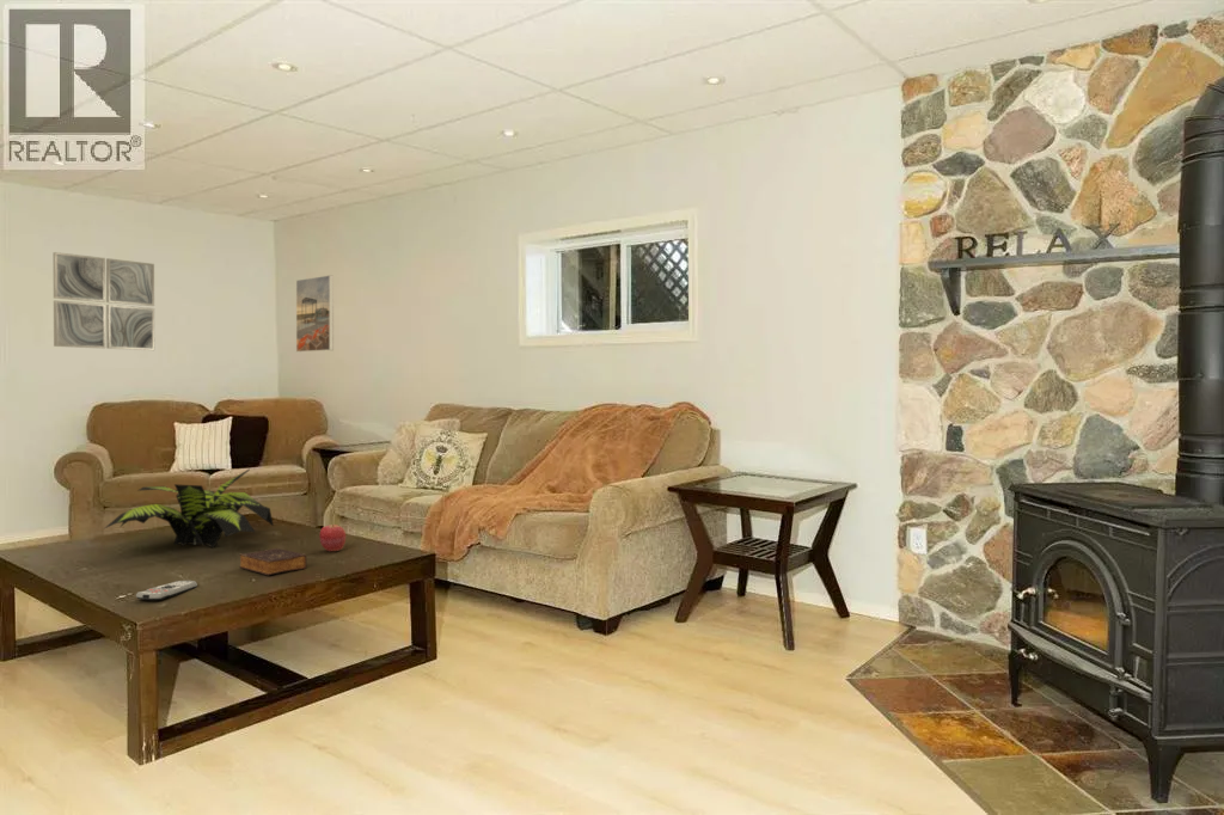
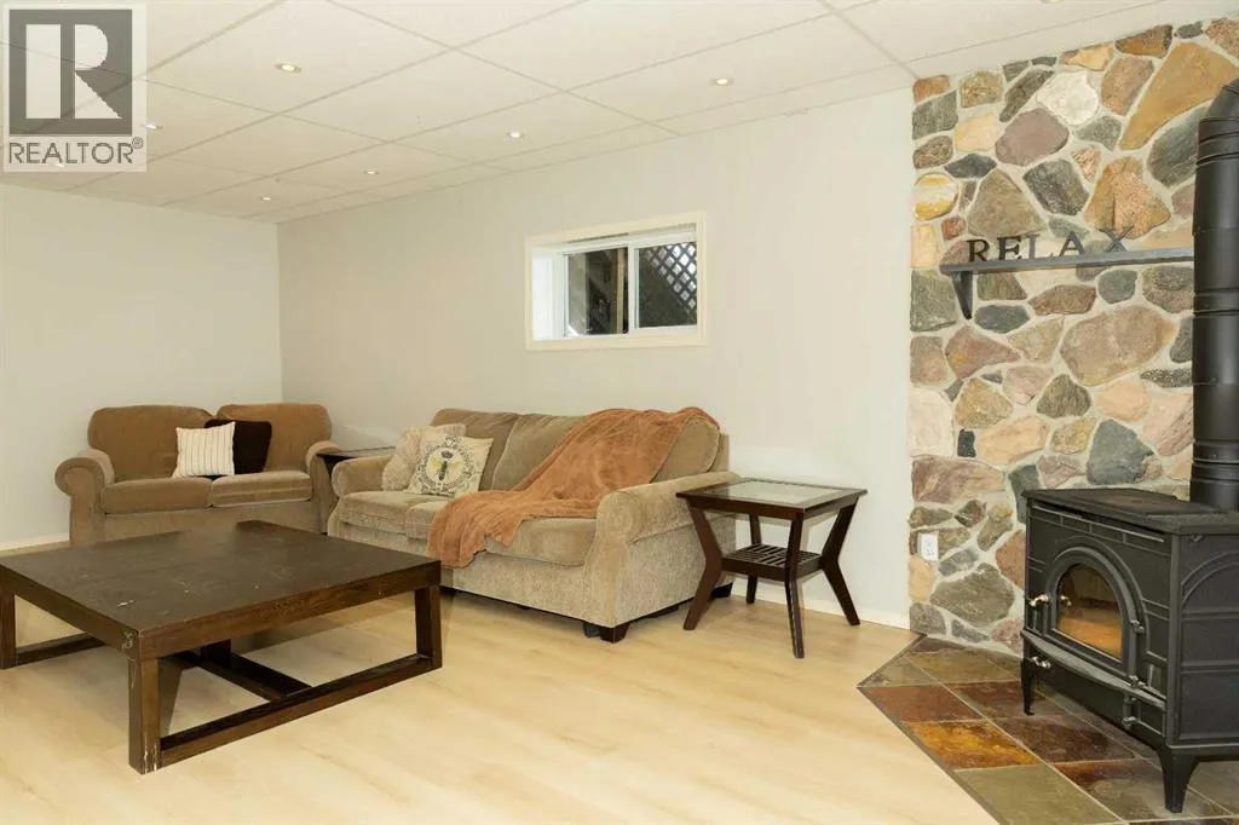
- apple (332, 537)
- plant (198, 509)
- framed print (314, 314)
- book (273, 560)
- wall art (106, 301)
- remote control (169, 589)
